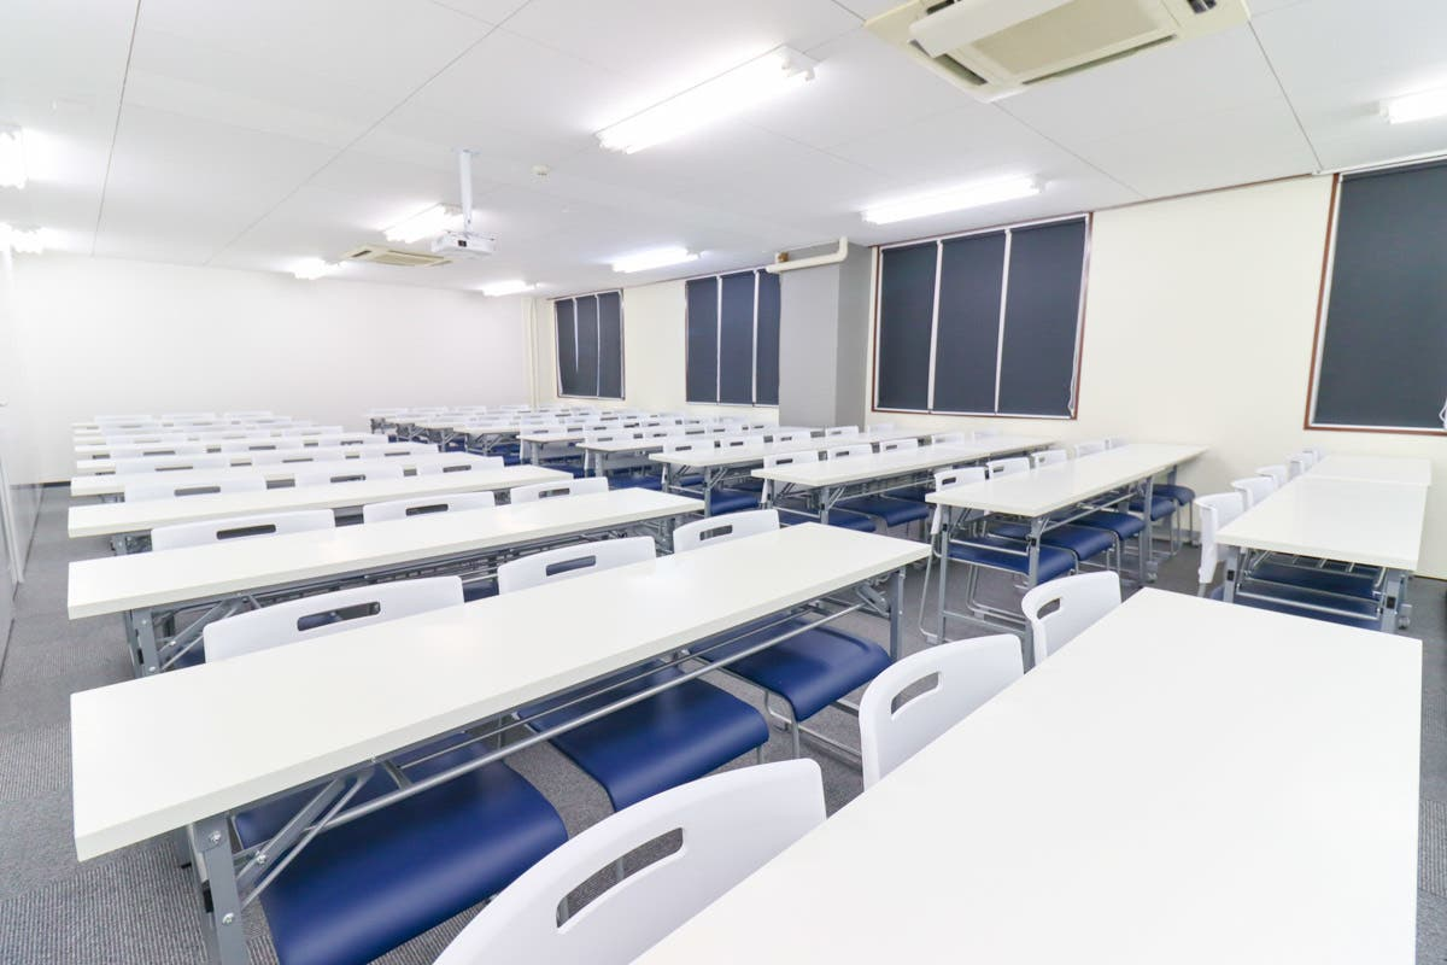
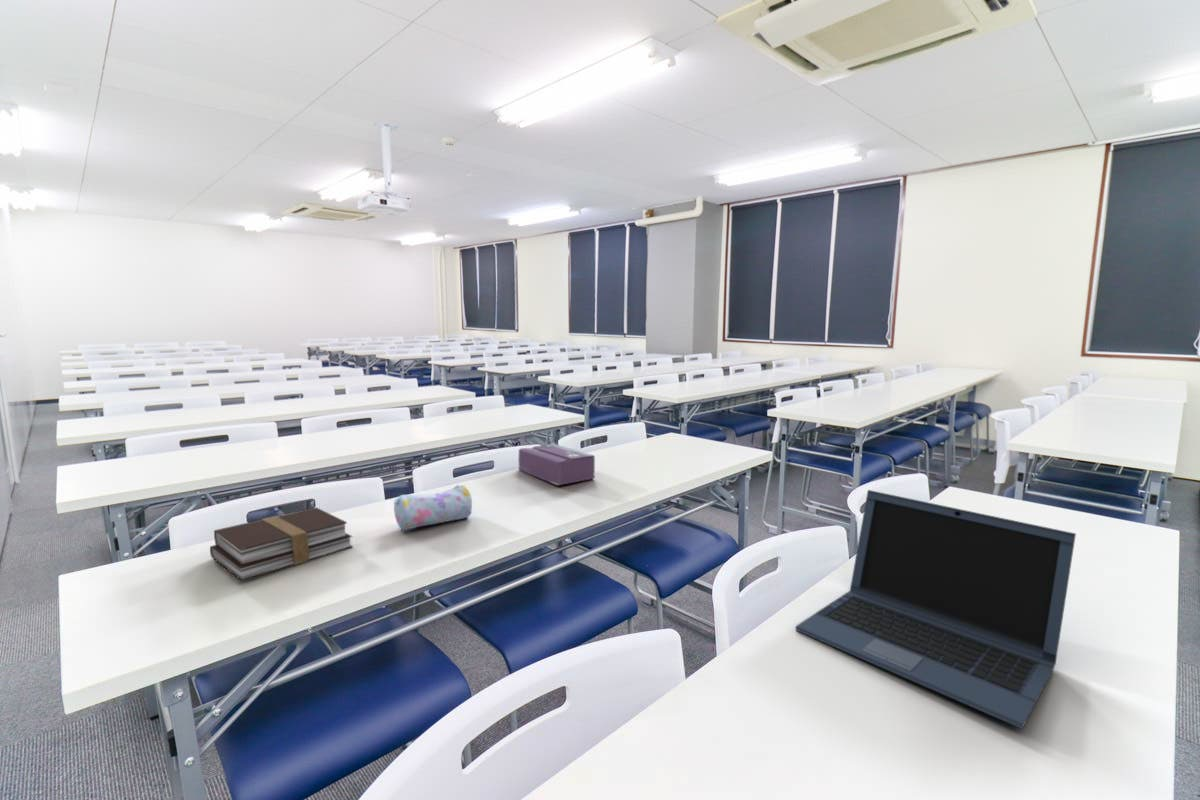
+ book (282, 538)
+ tissue box (555, 462)
+ laptop (929, 583)
+ pencil case (434, 506)
